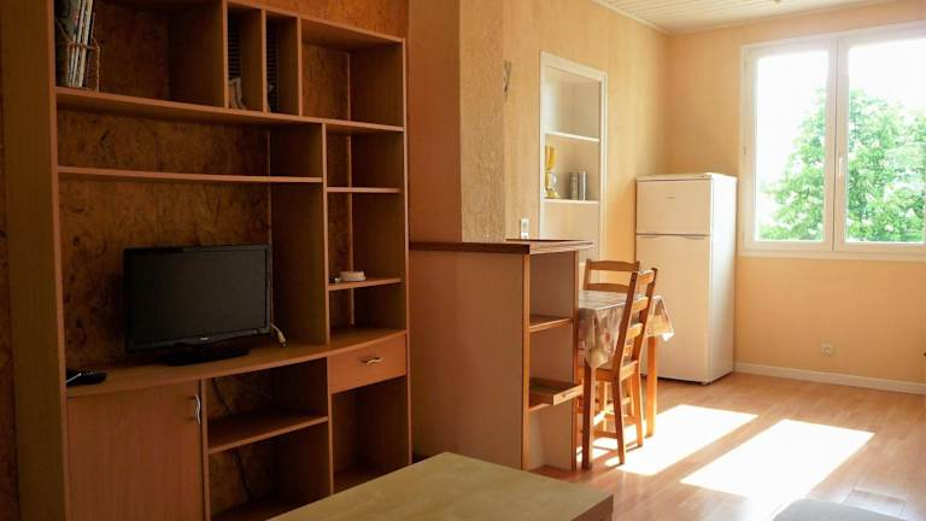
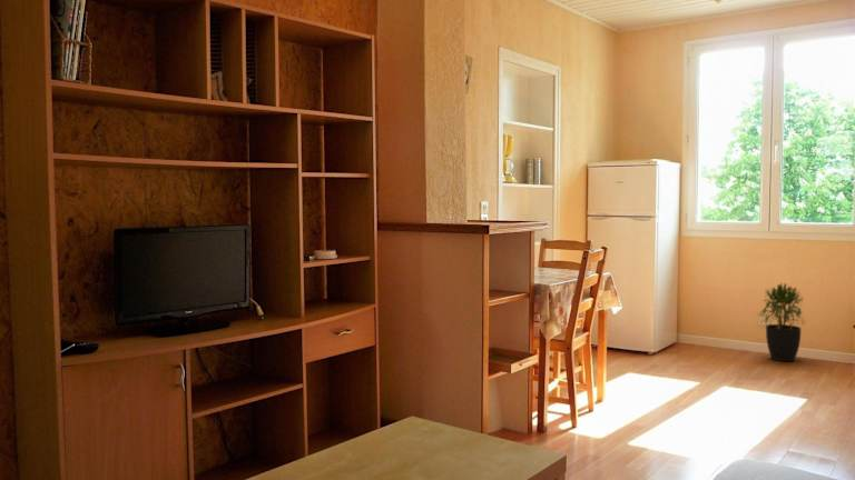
+ potted plant (780, 320)
